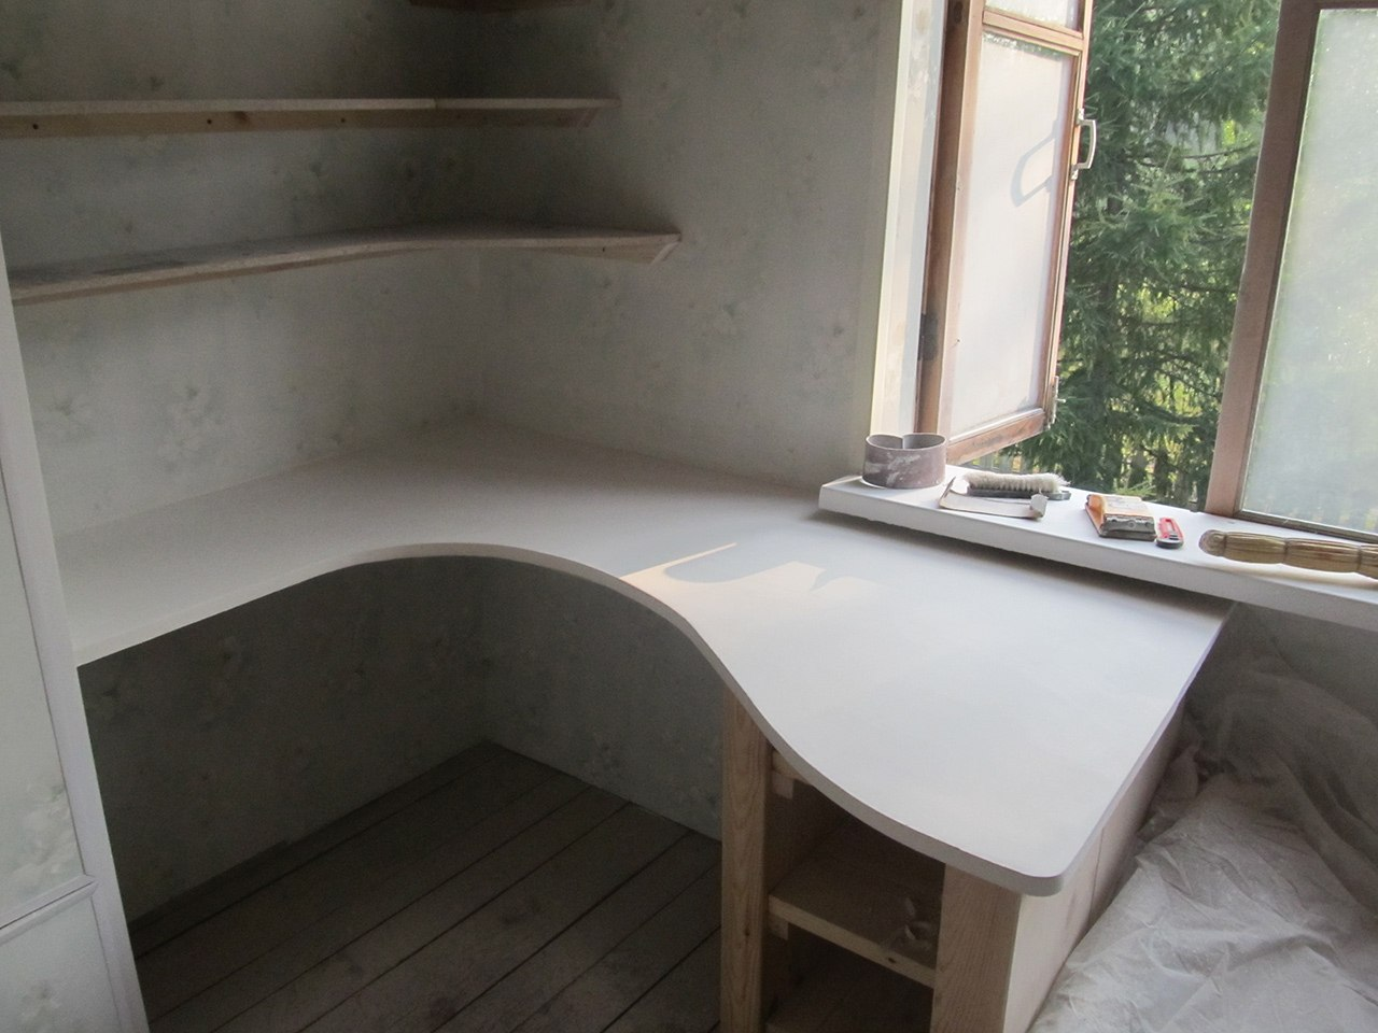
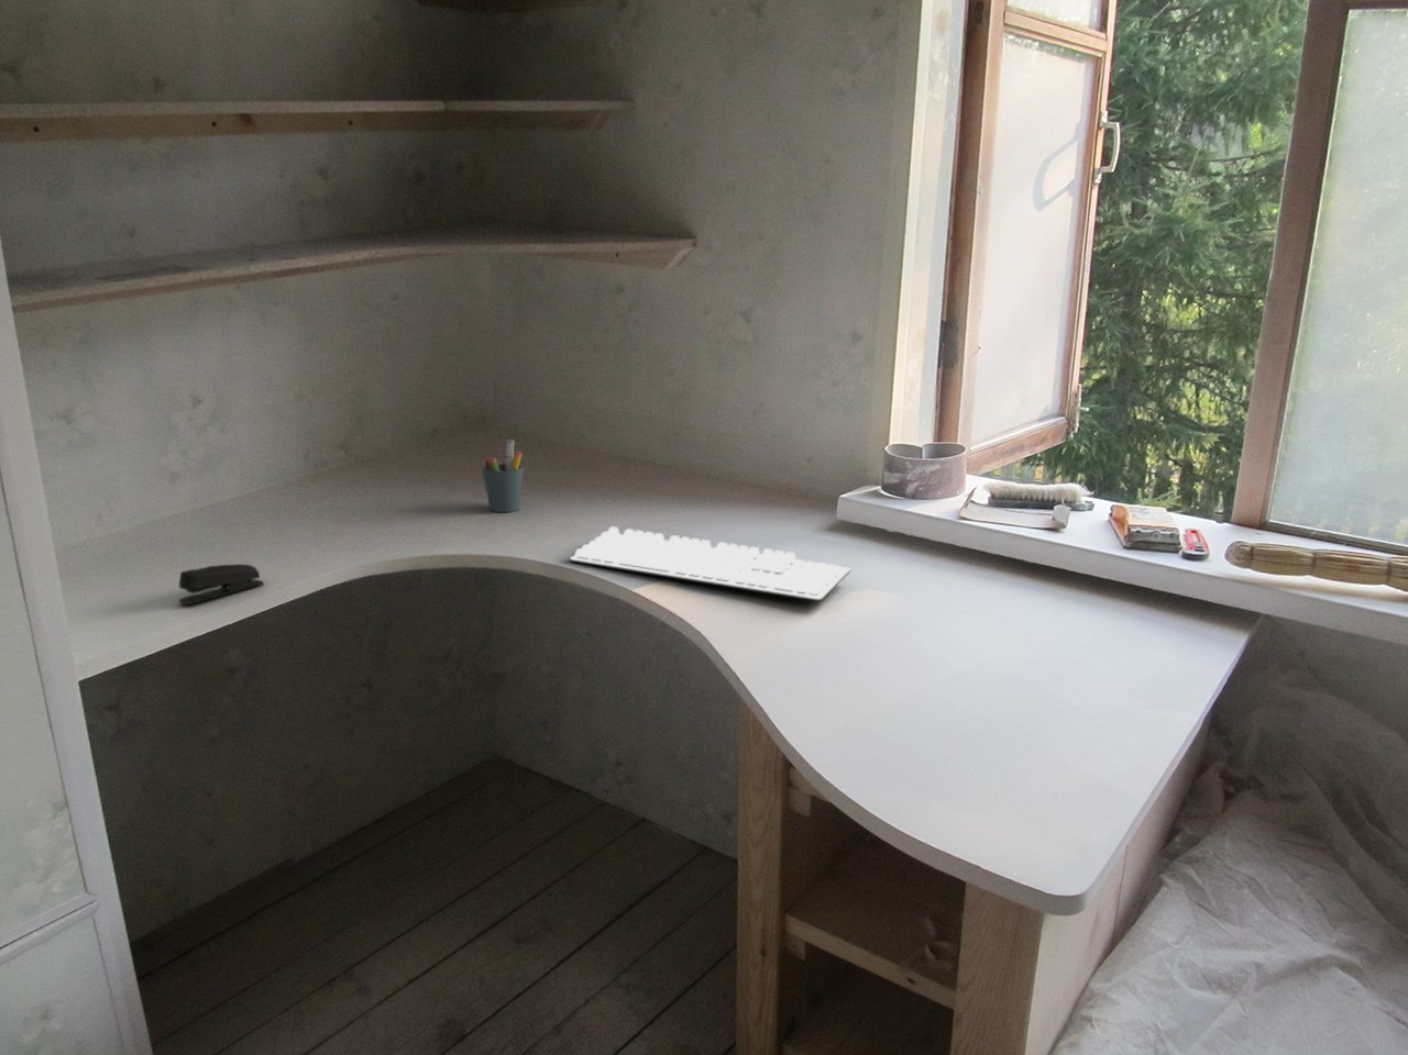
+ keyboard (706, 561)
+ stapler (220, 578)
+ pen holder (503, 475)
